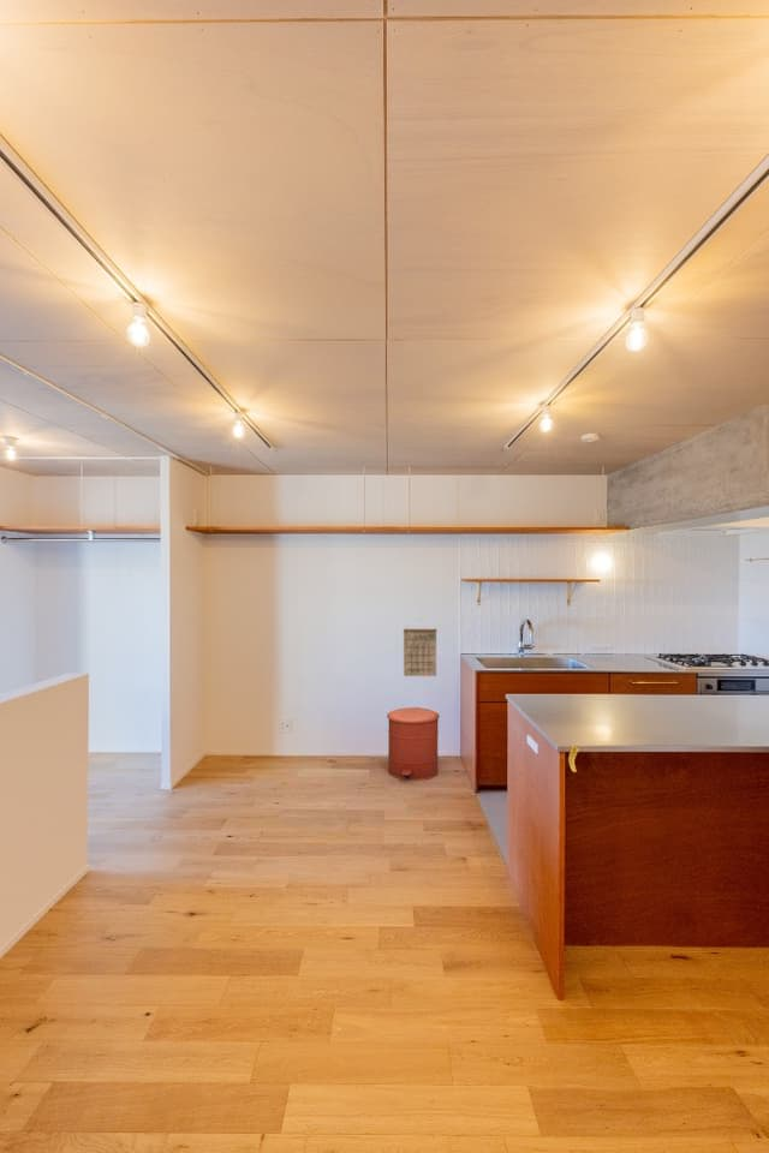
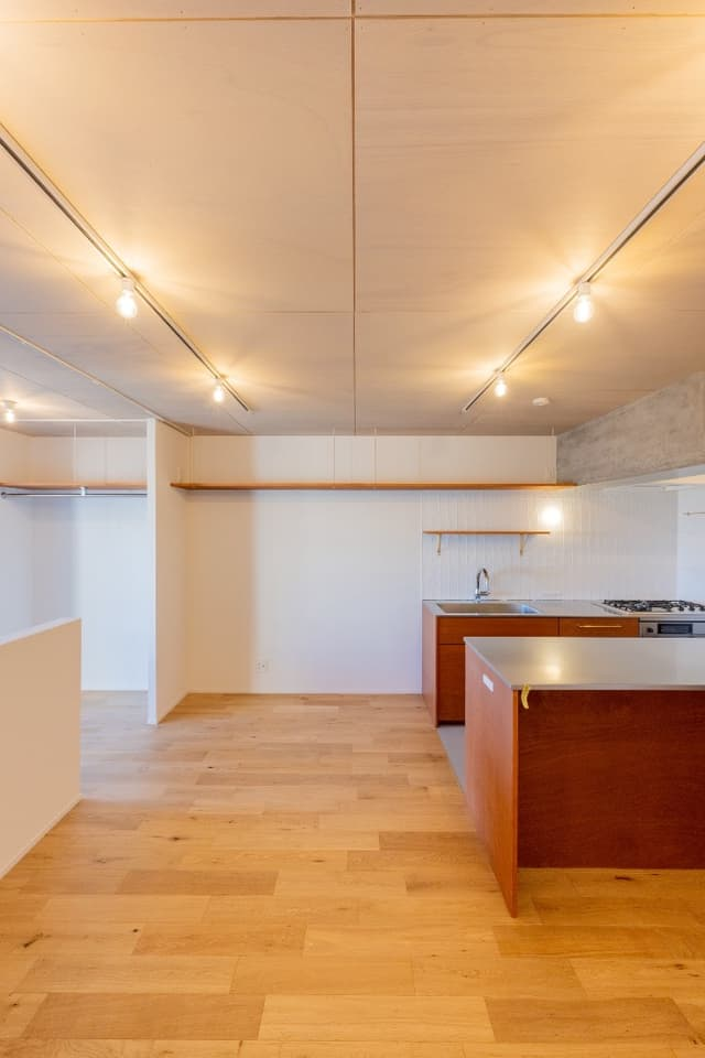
- trash can (412, 742)
- calendar (419, 646)
